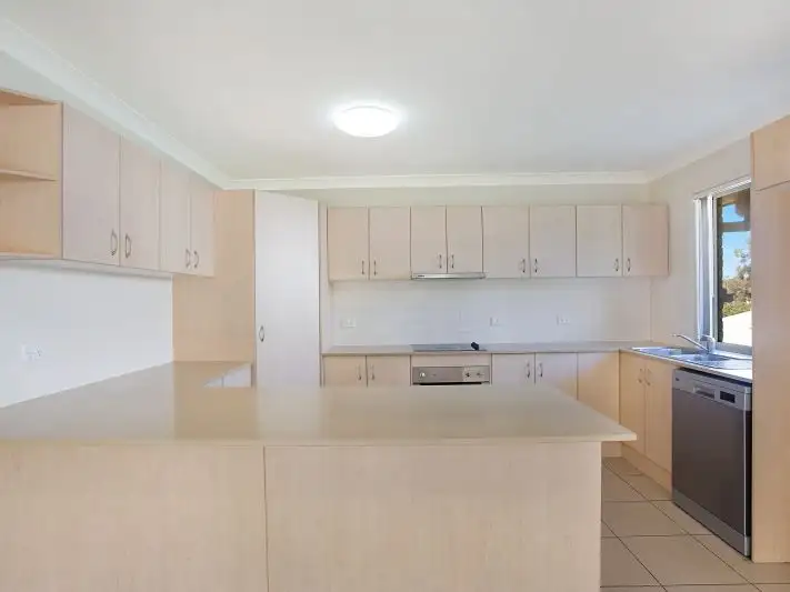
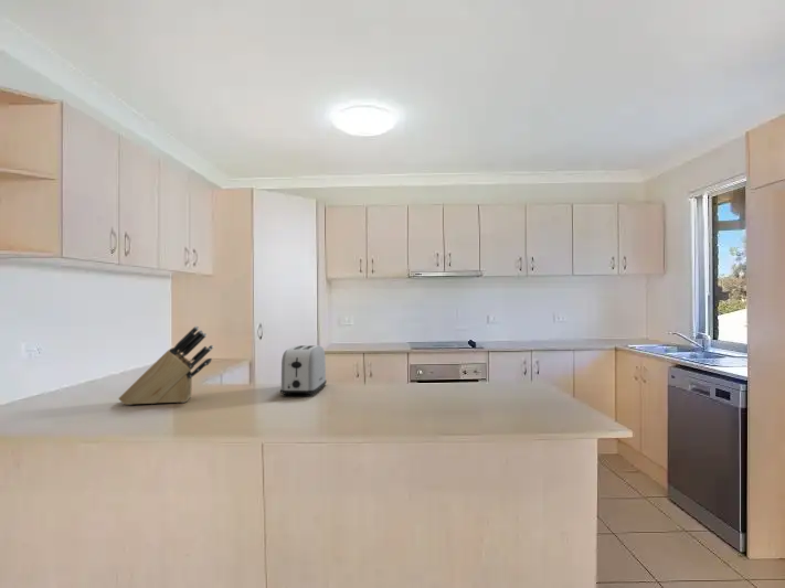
+ knife block (168, 364)
+ toaster (304, 368)
